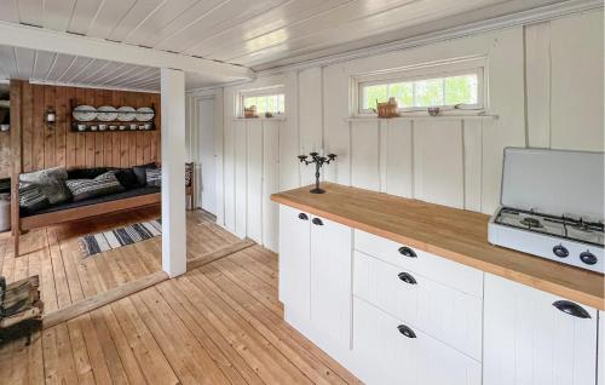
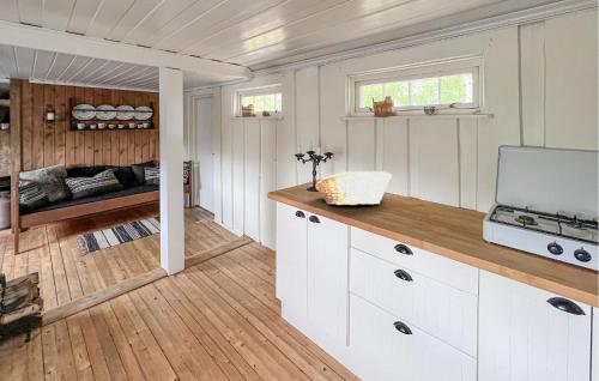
+ fruit basket (353, 187)
